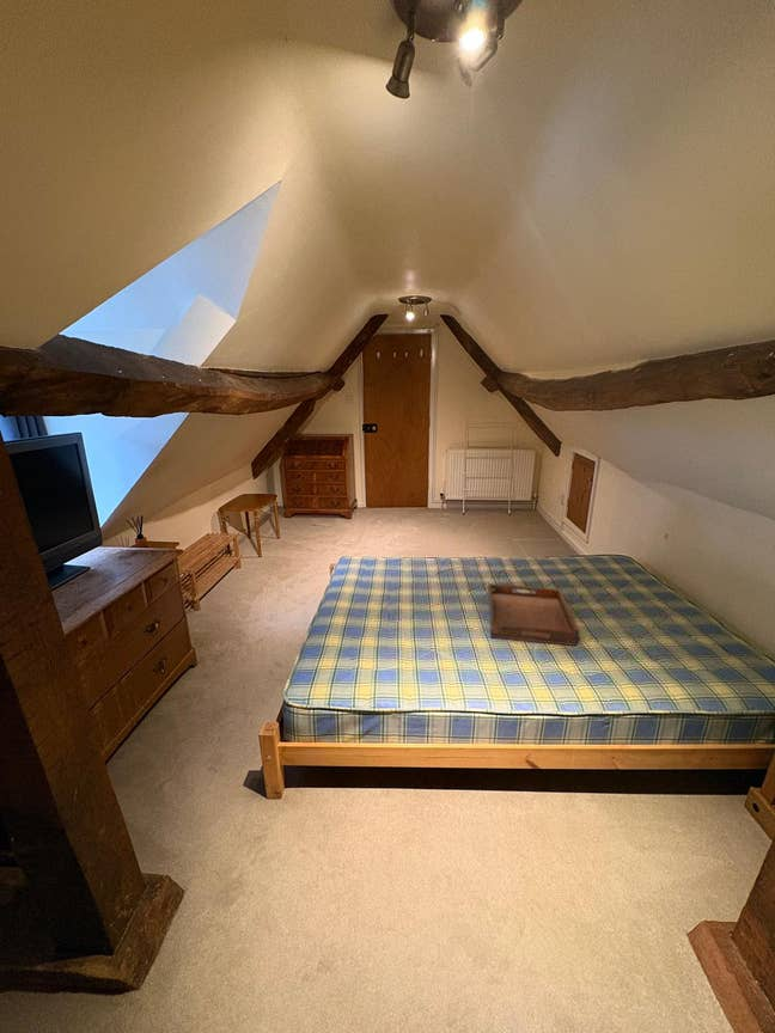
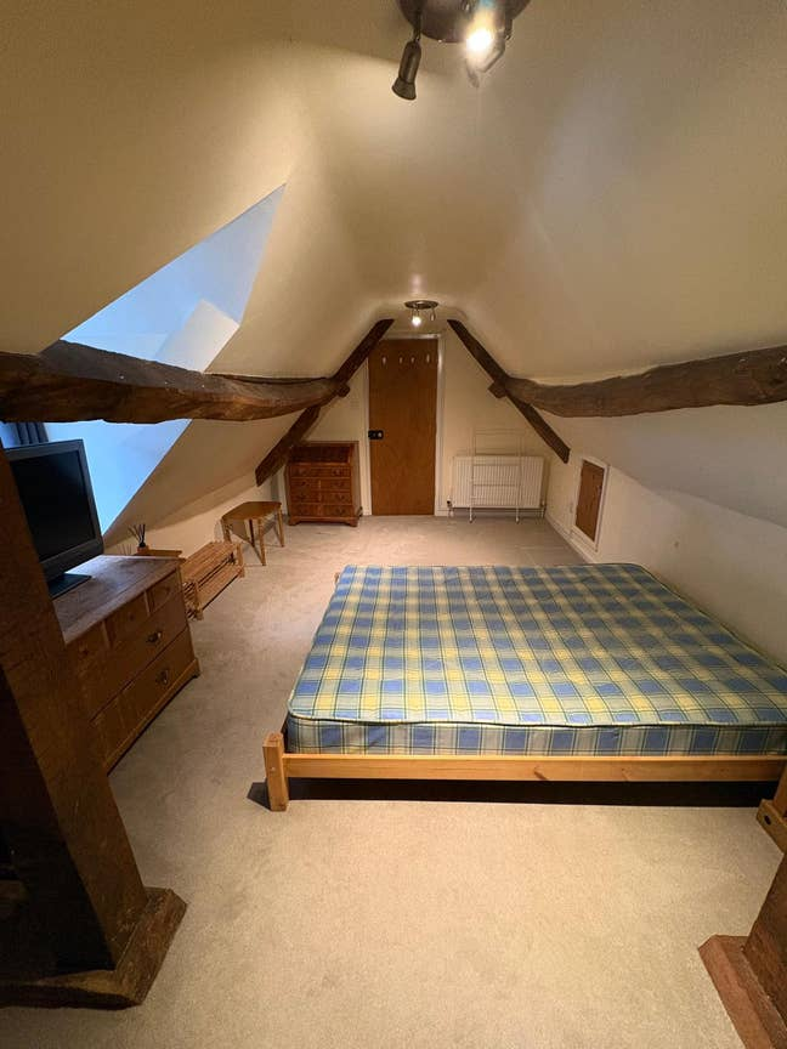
- serving tray (527, 611)
